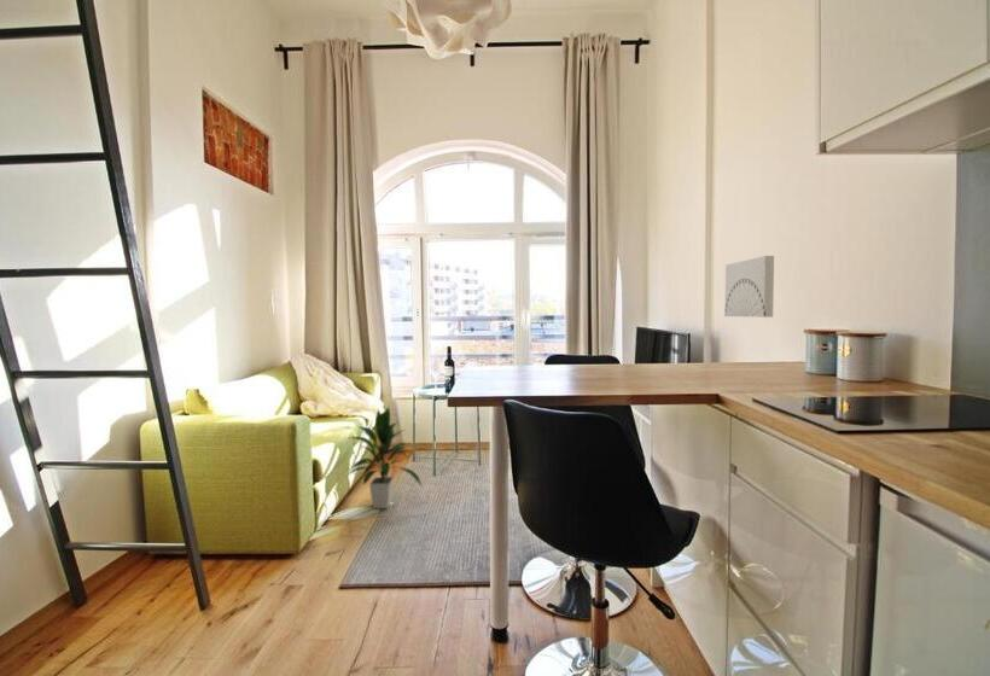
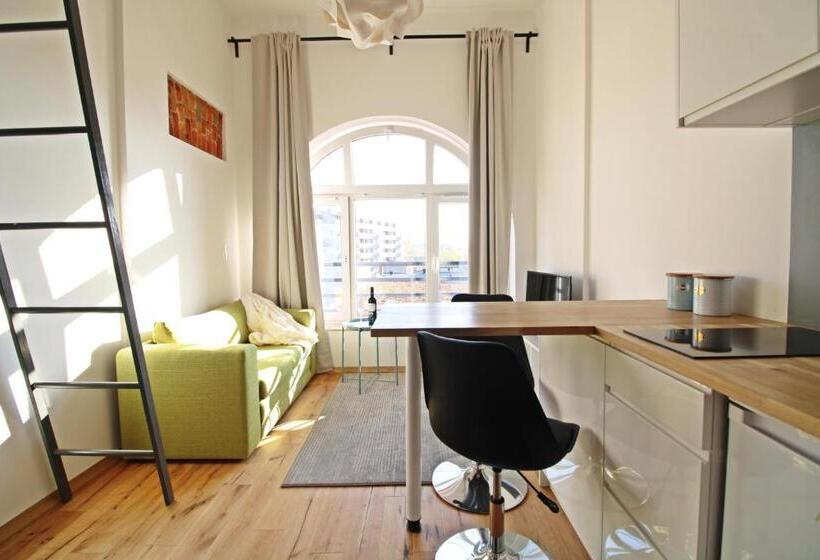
- wall art (747, 289)
- indoor plant (383, 459)
